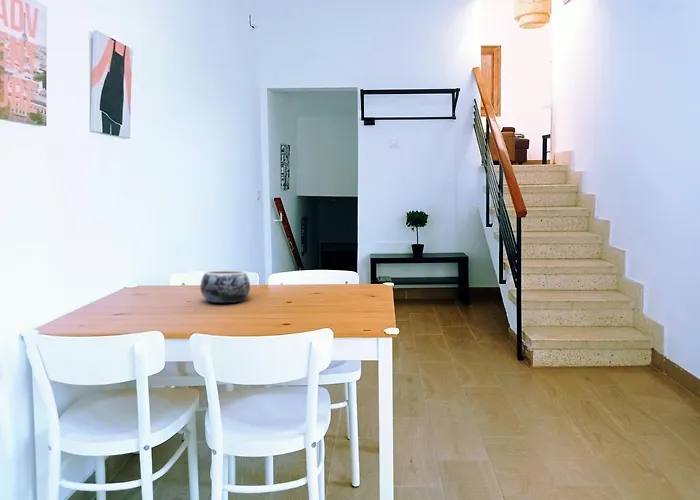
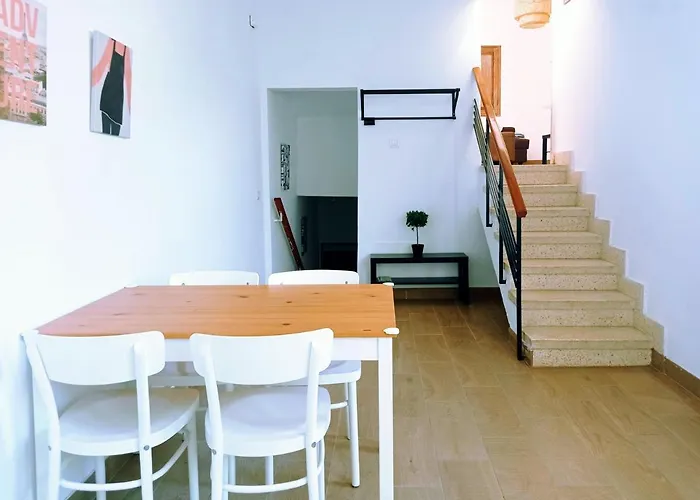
- decorative bowl (225, 286)
